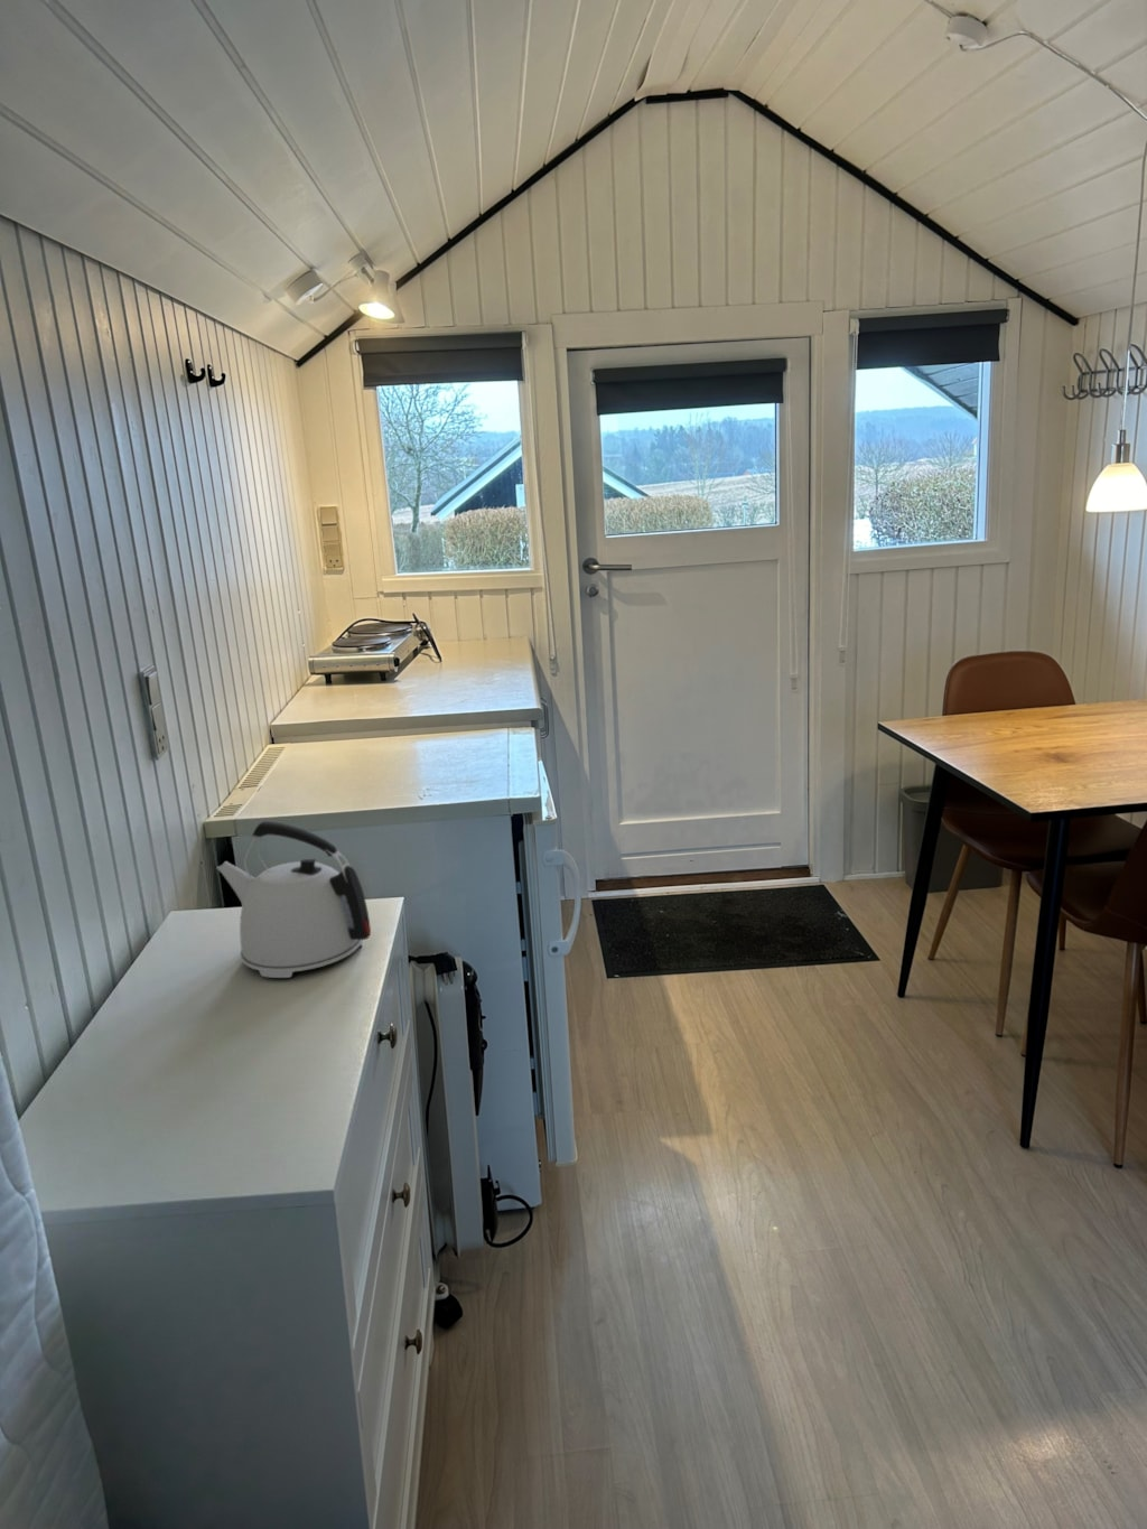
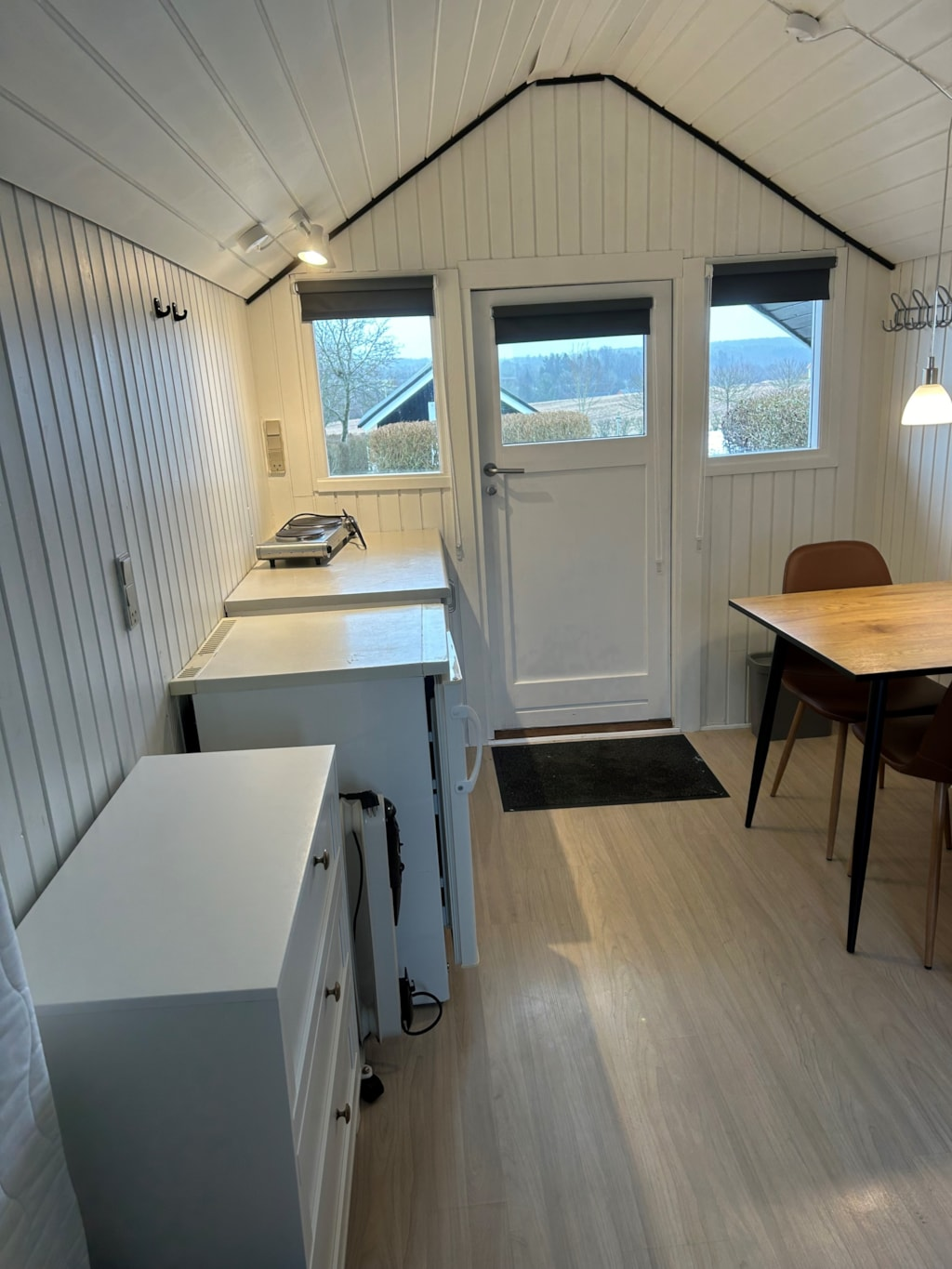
- kettle (292, 887)
